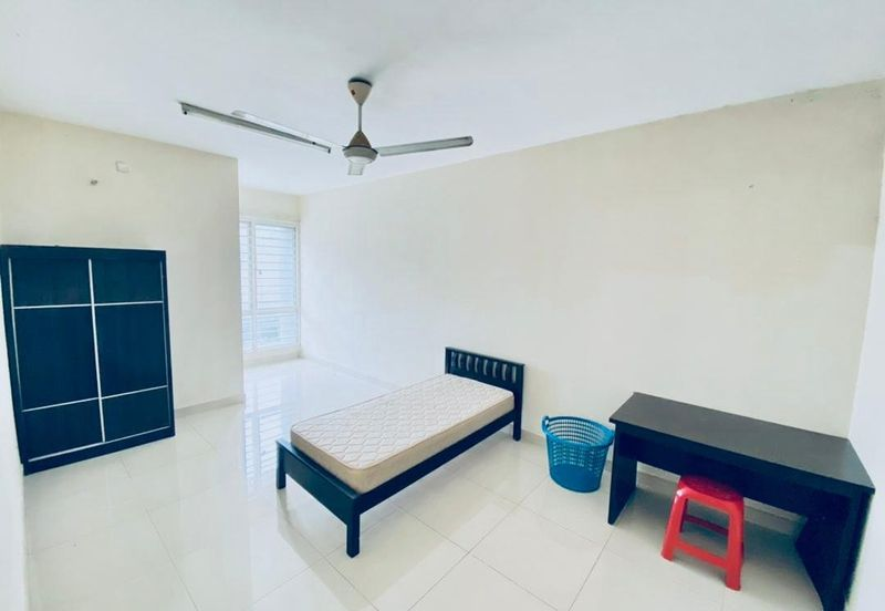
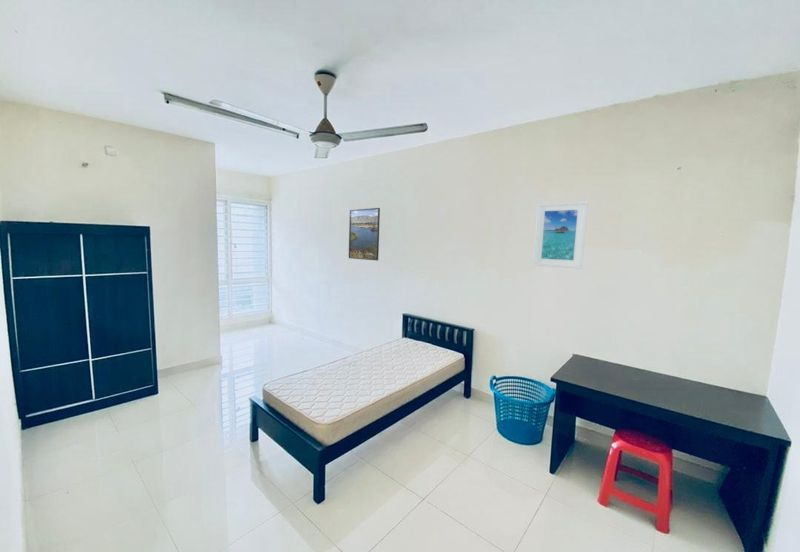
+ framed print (363, 234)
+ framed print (559, 235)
